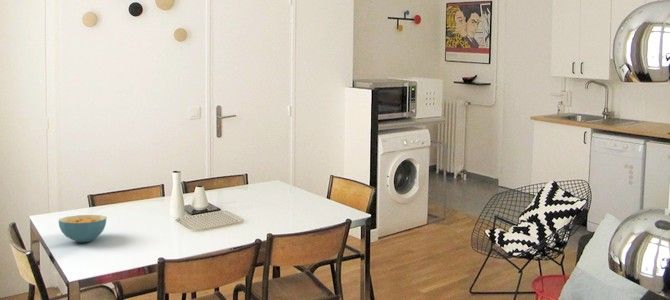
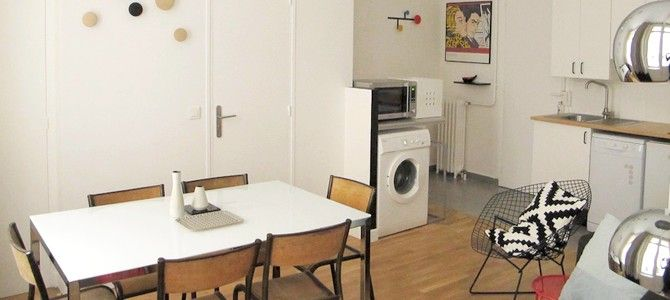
- cereal bowl (83, 229)
